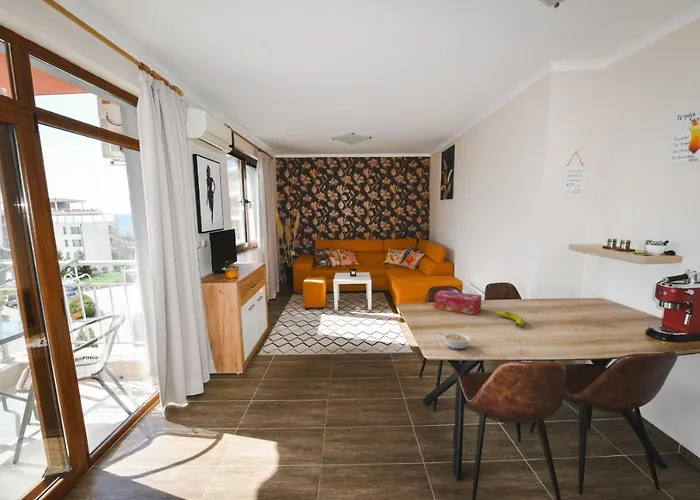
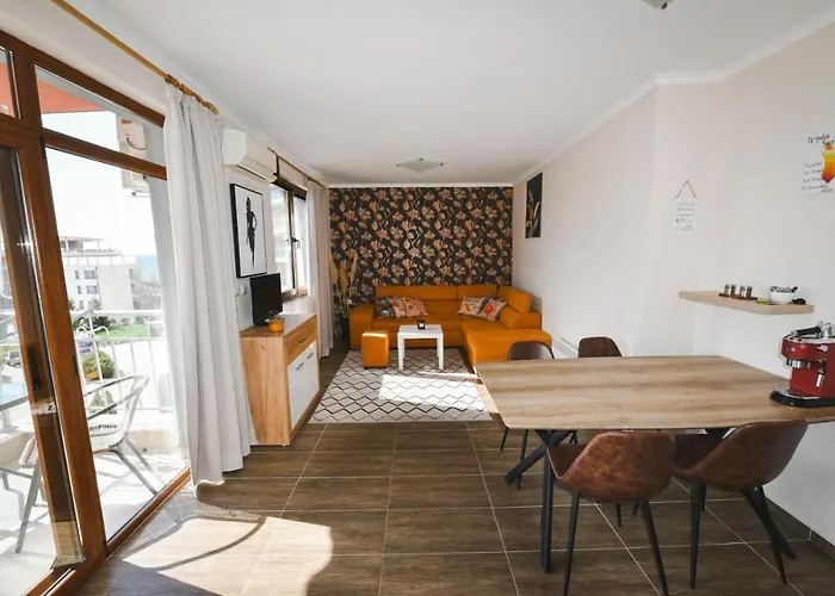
- fruit (510, 318)
- tissue box (457, 301)
- legume (455, 340)
